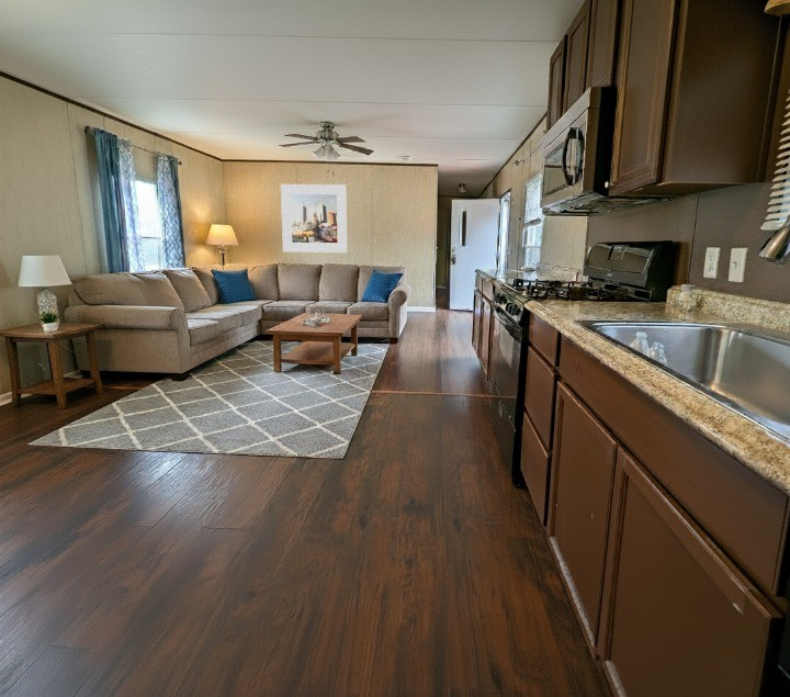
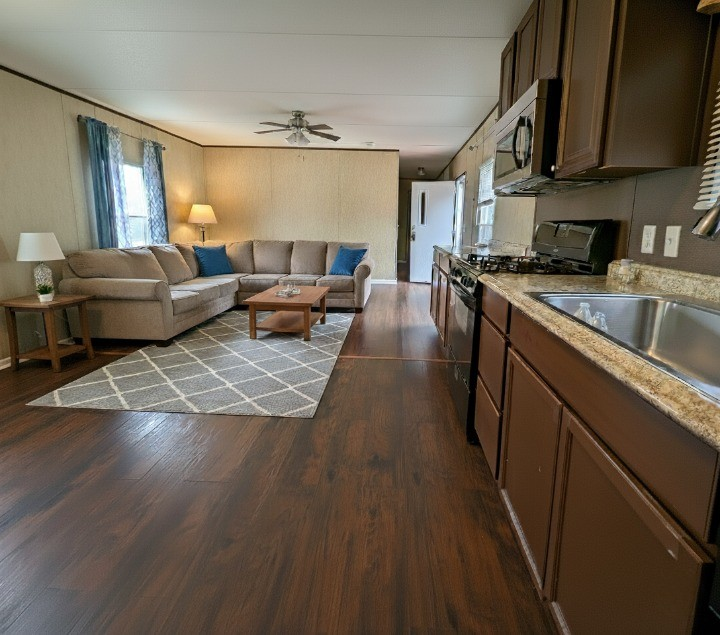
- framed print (314, 218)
